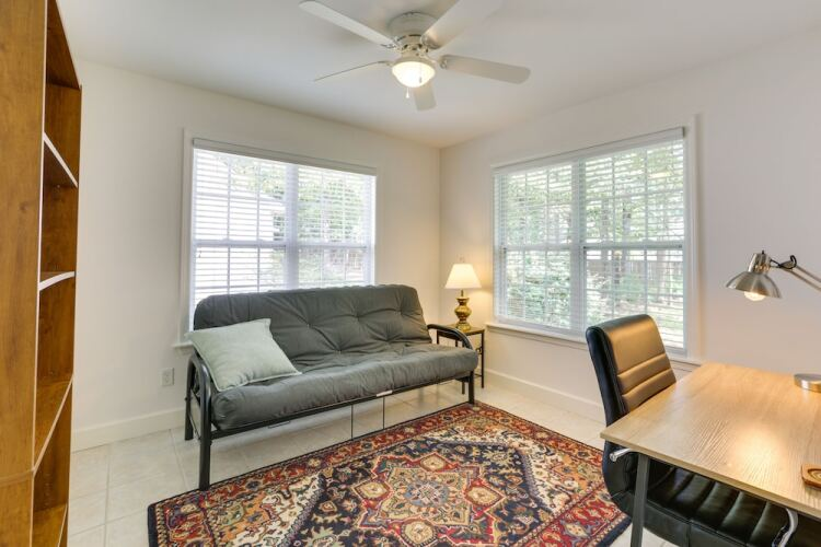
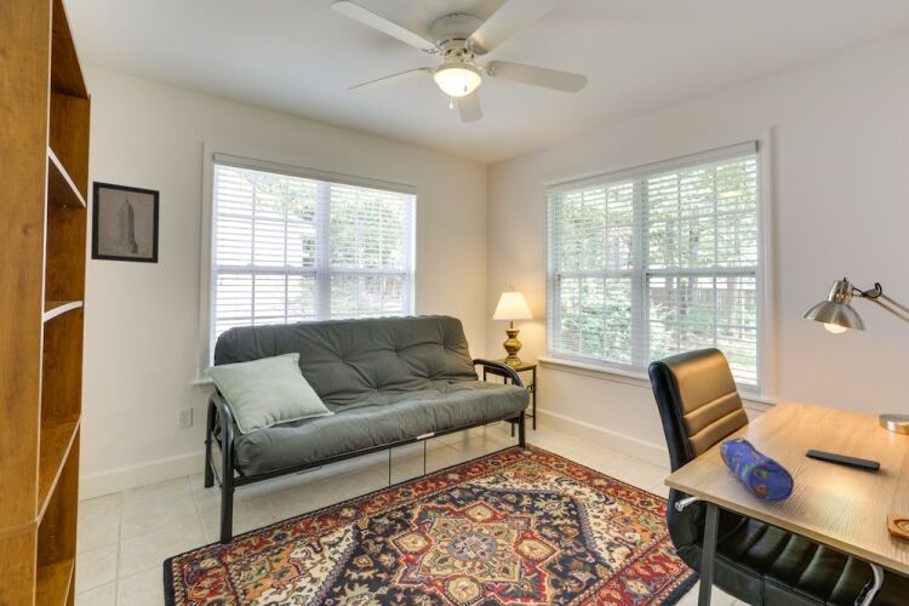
+ wall art (126, 223)
+ pencil case (753, 465)
+ smartphone (841, 459)
